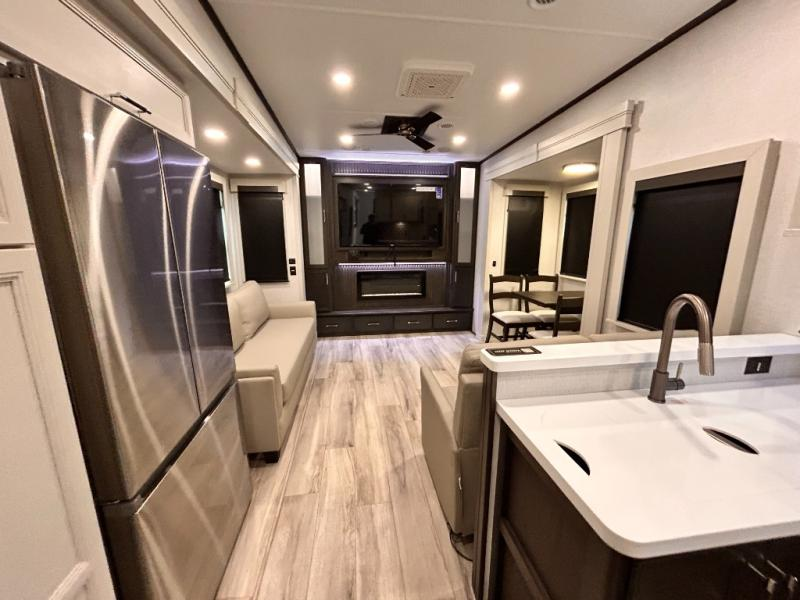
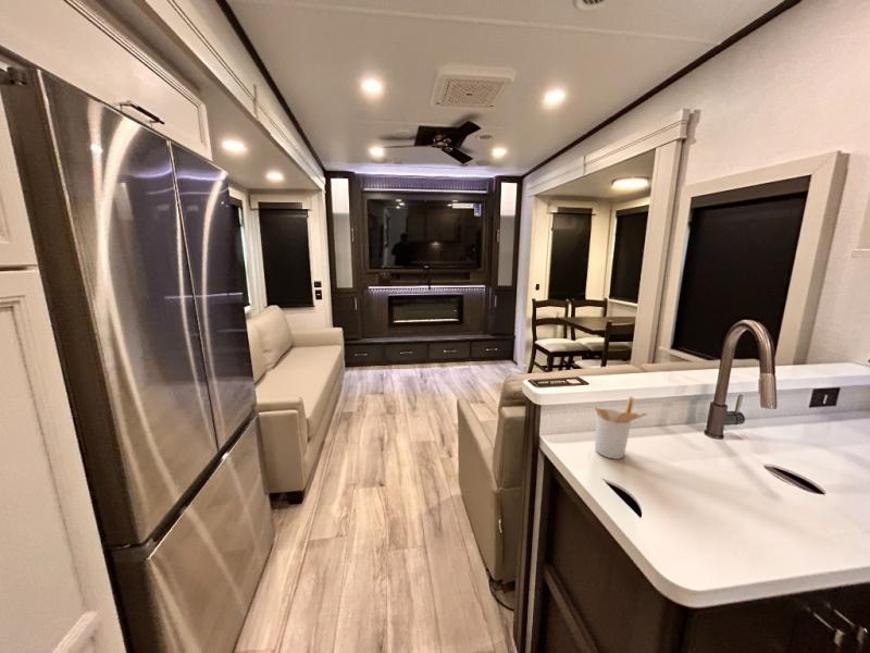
+ utensil holder (618, 429)
